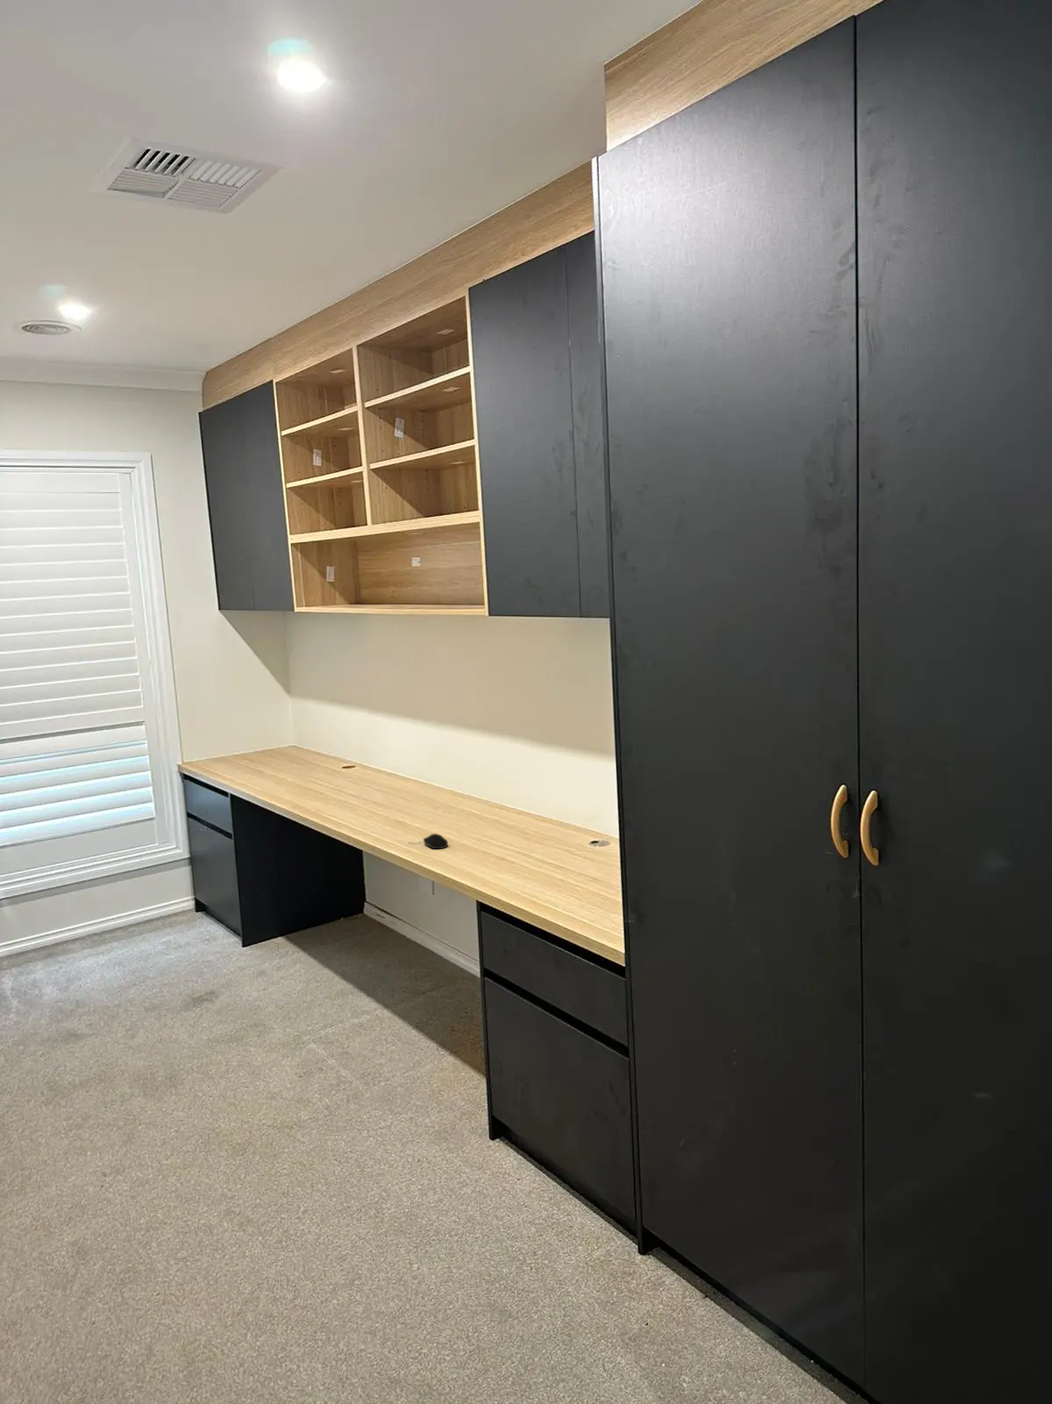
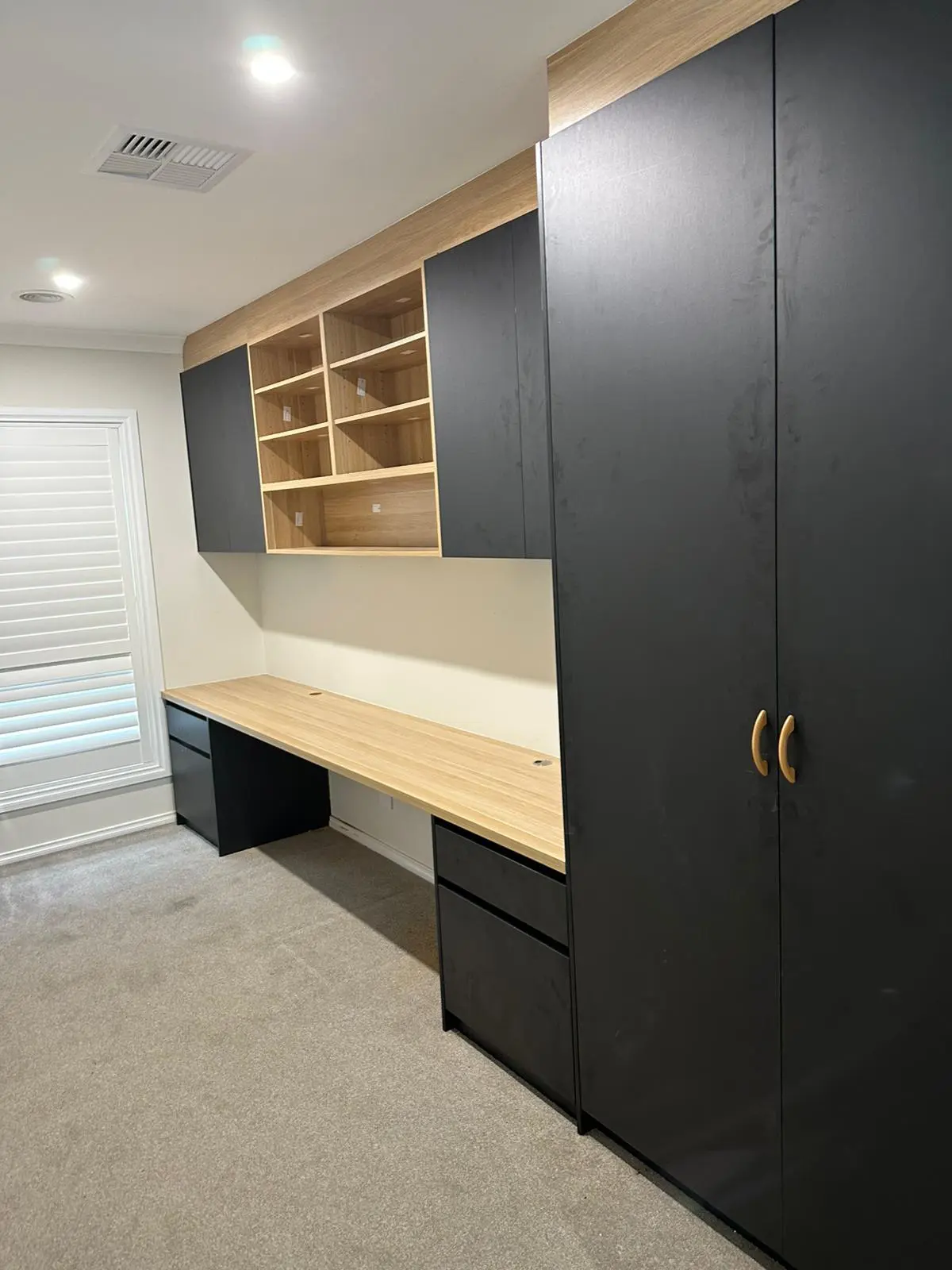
- computer mouse (429, 839)
